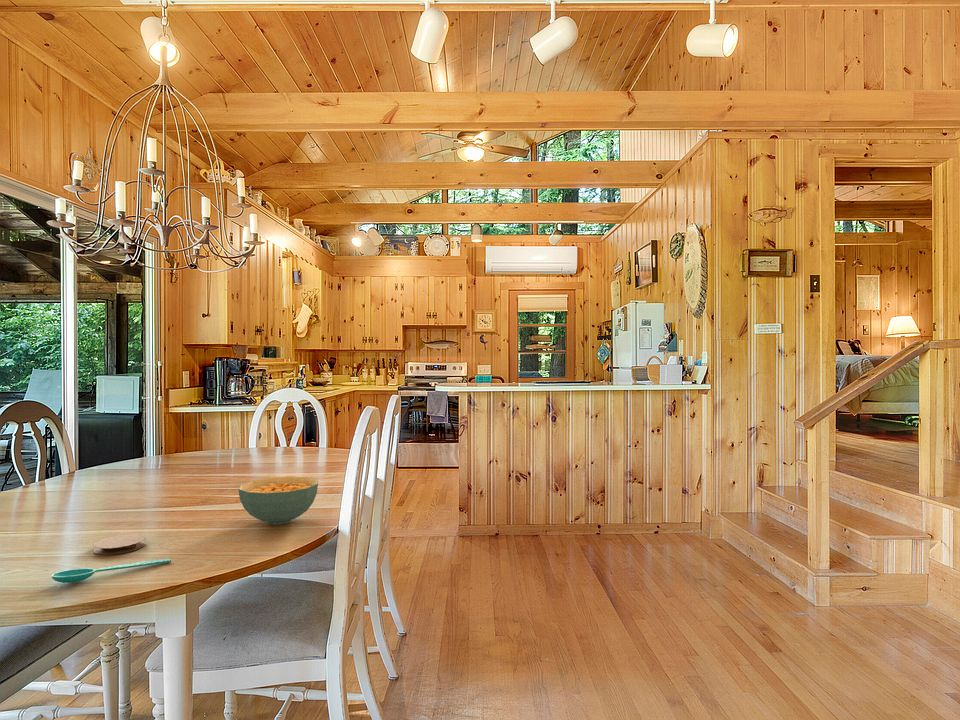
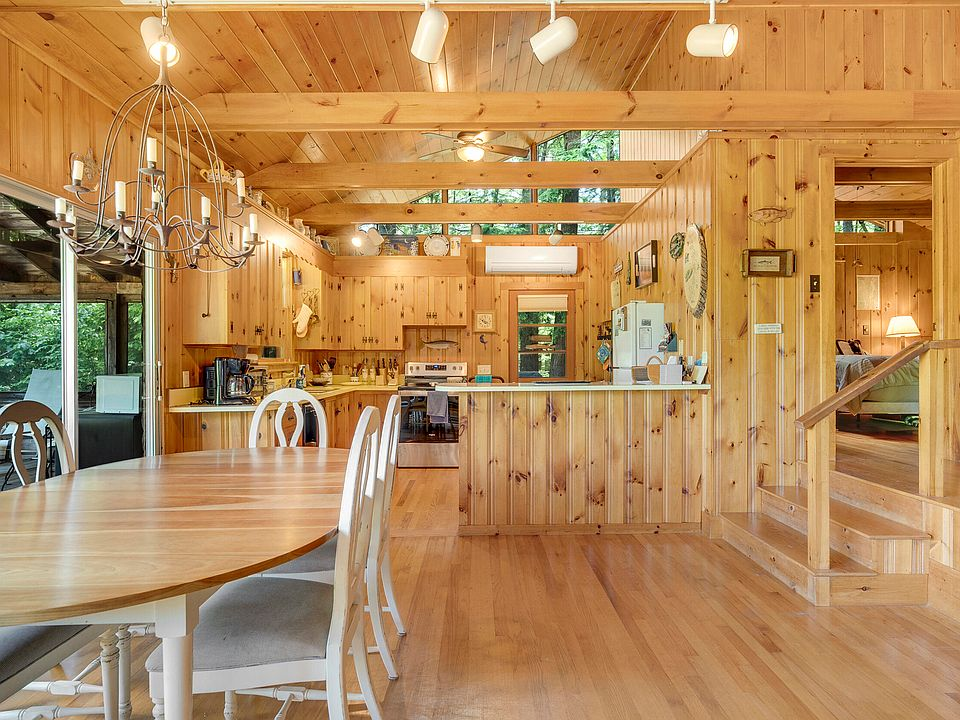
- coaster (120, 543)
- spoon (114, 567)
- cereal bowl (279, 502)
